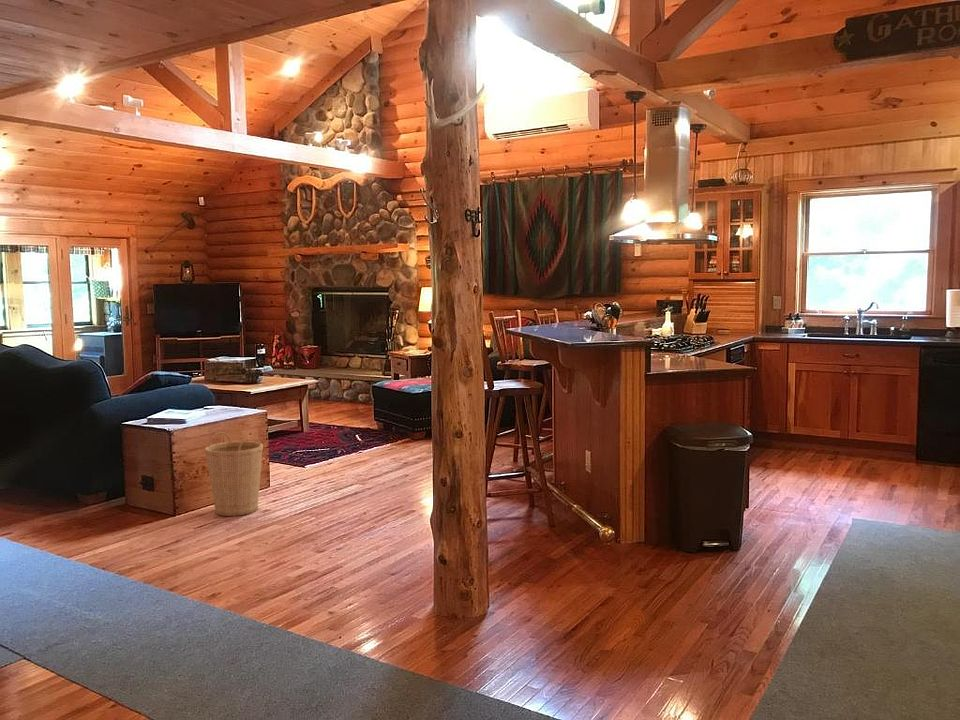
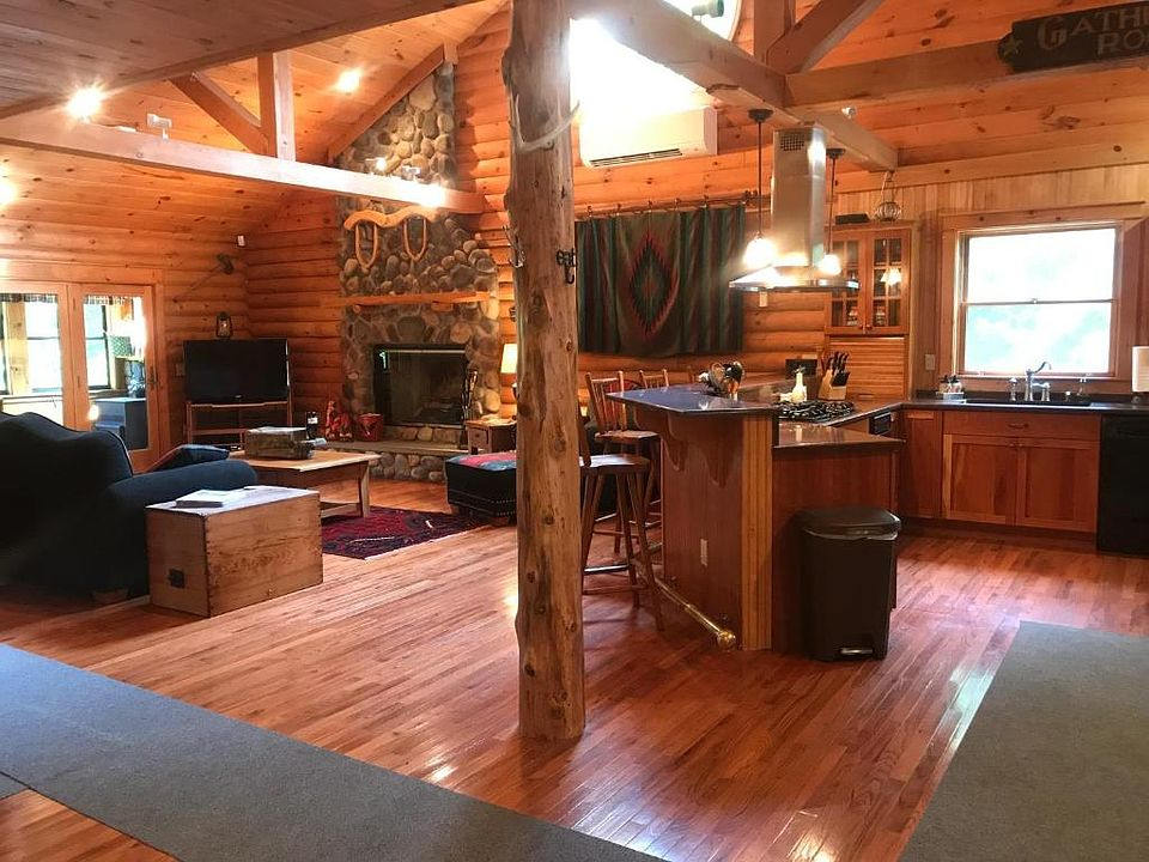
- basket (235, 472)
